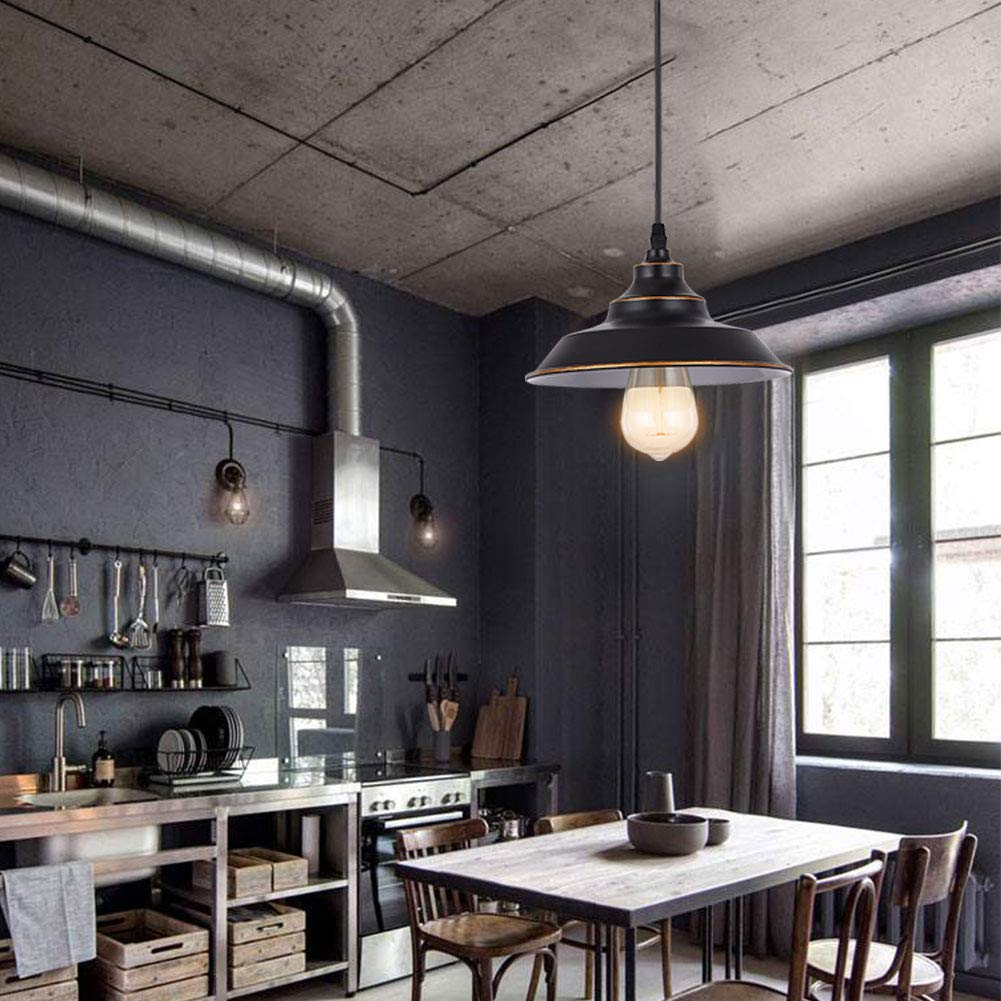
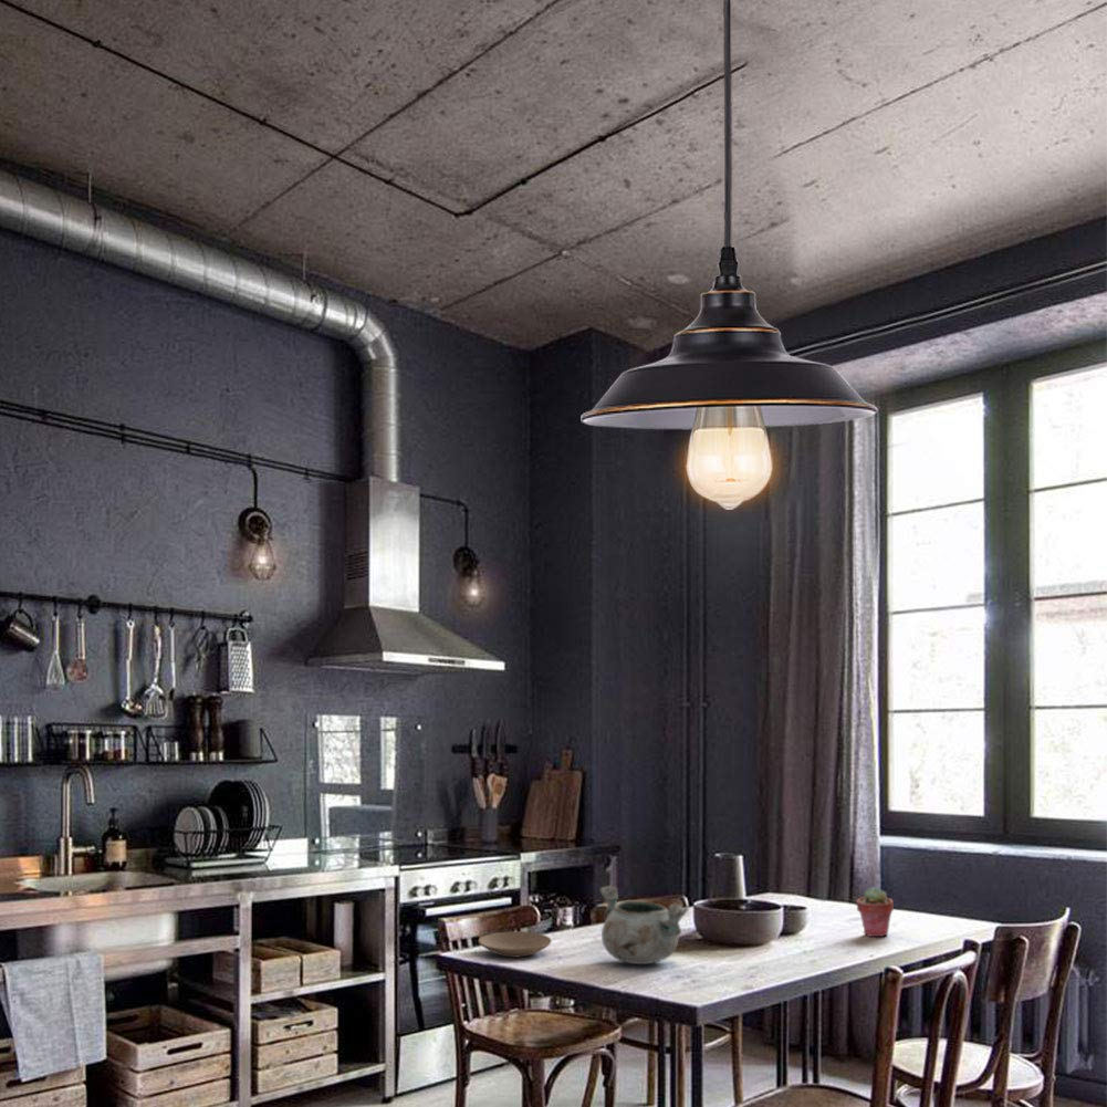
+ potted succulent (875, 909)
+ decorative bowl (639, 927)
+ plate (514, 946)
